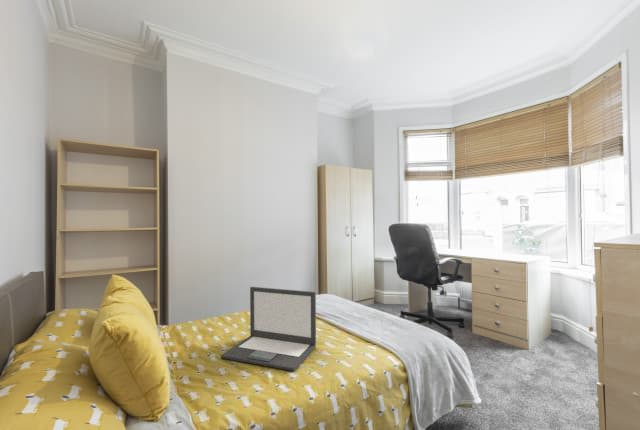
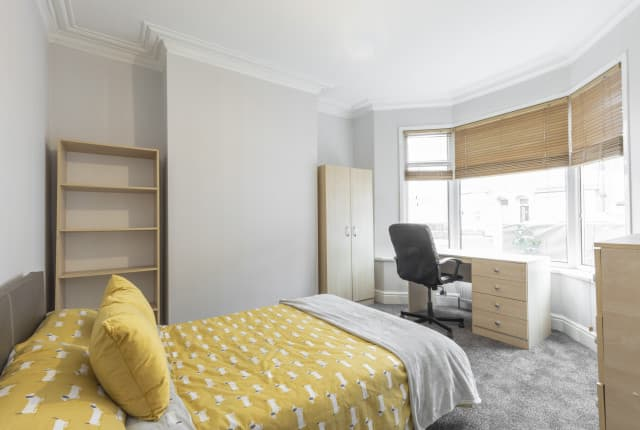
- laptop (270, 323)
